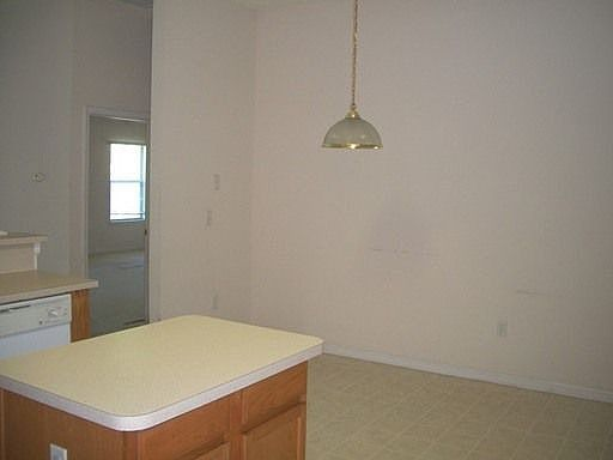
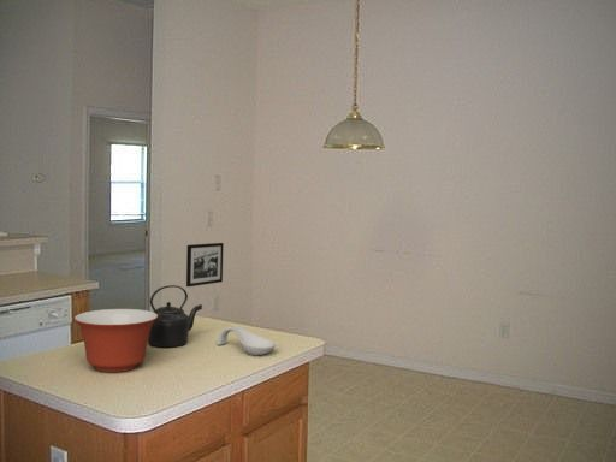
+ kettle (176, 313)
+ mixing bowl (116, 340)
+ picture frame (205, 263)
+ spoon rest (244, 339)
